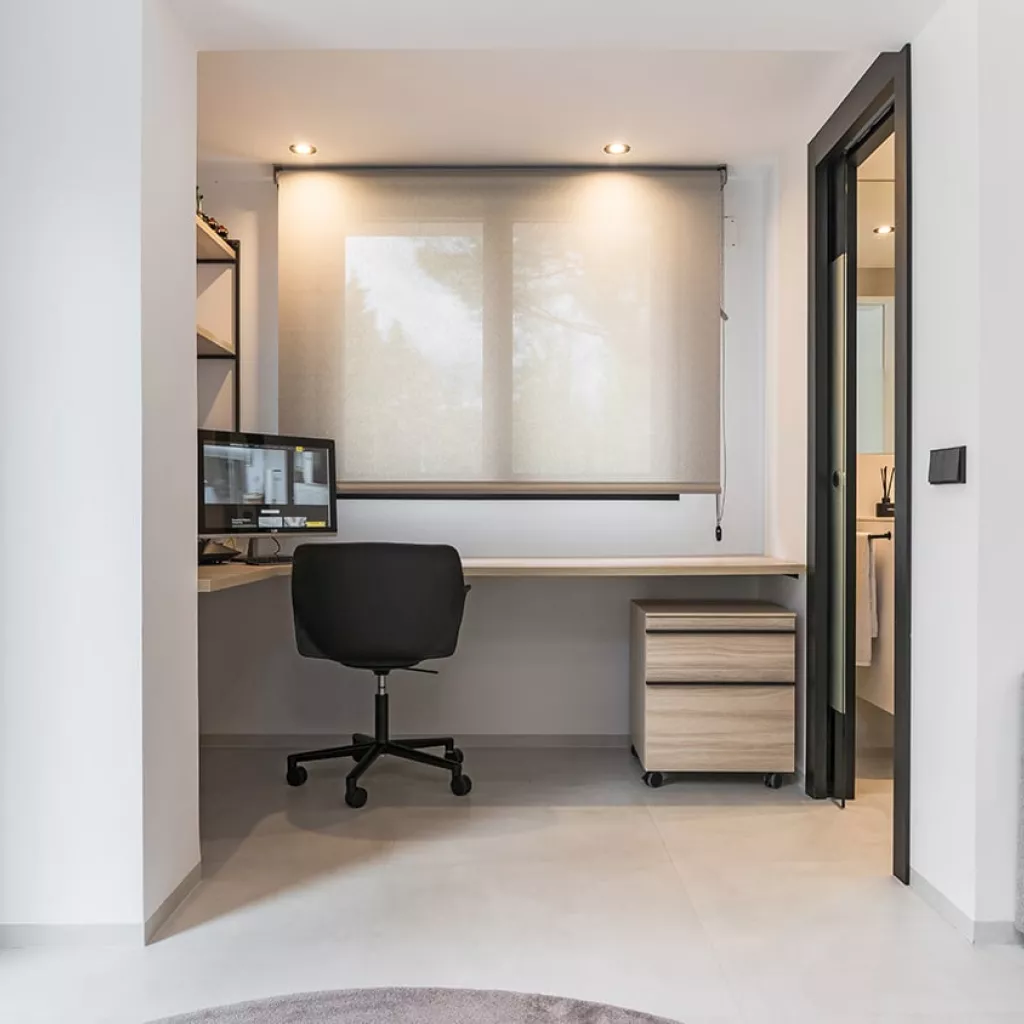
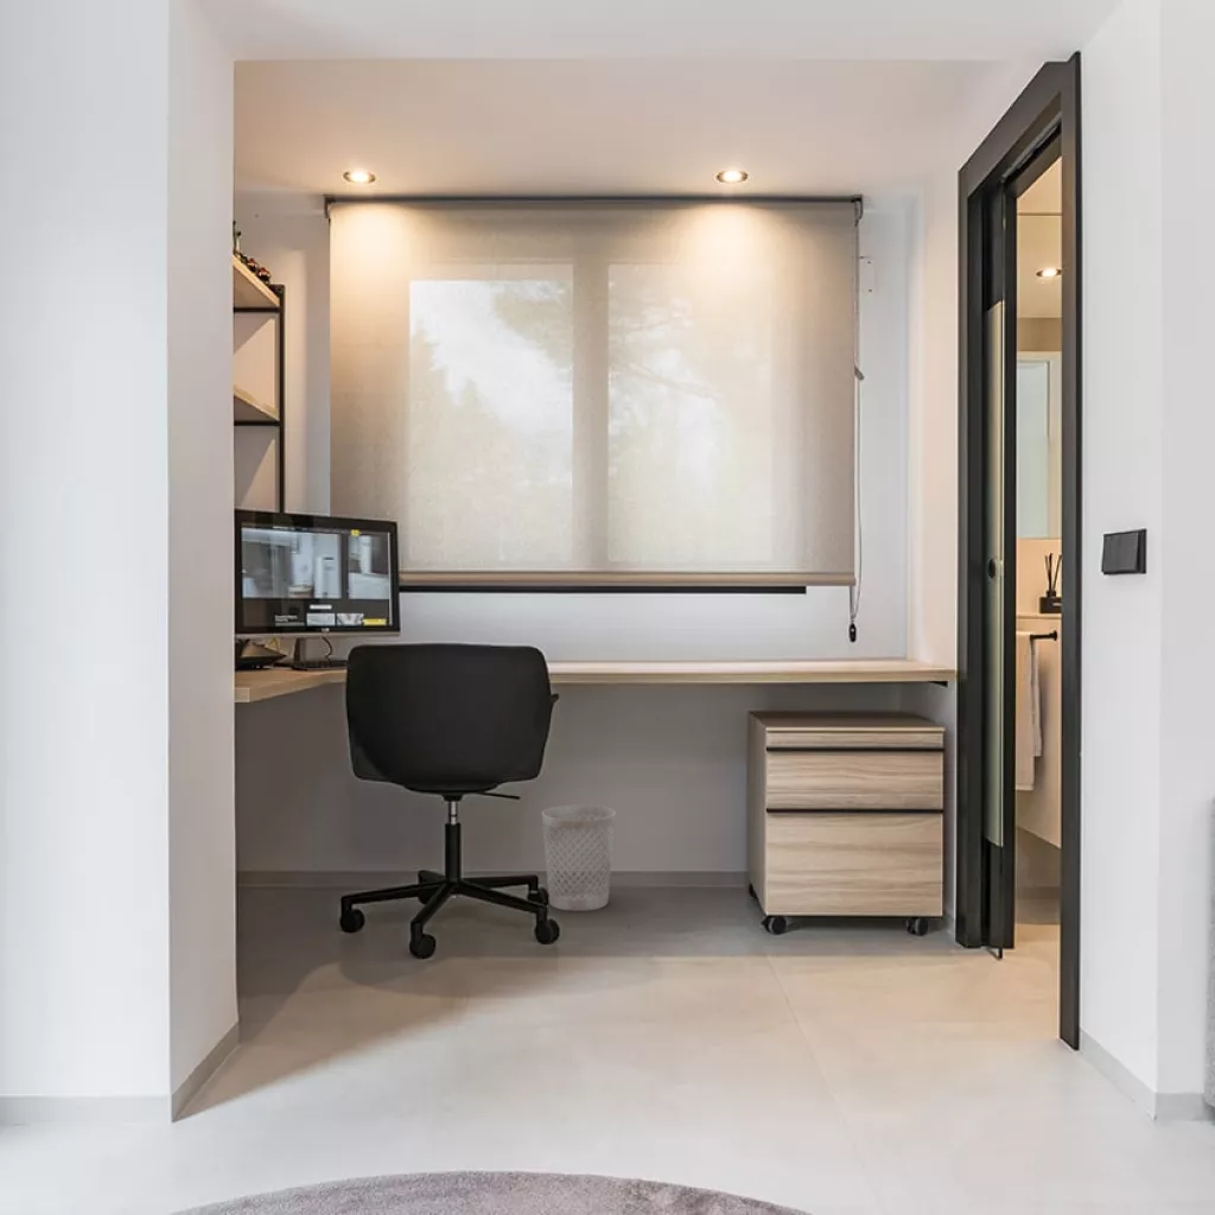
+ wastebasket (578, 857)
